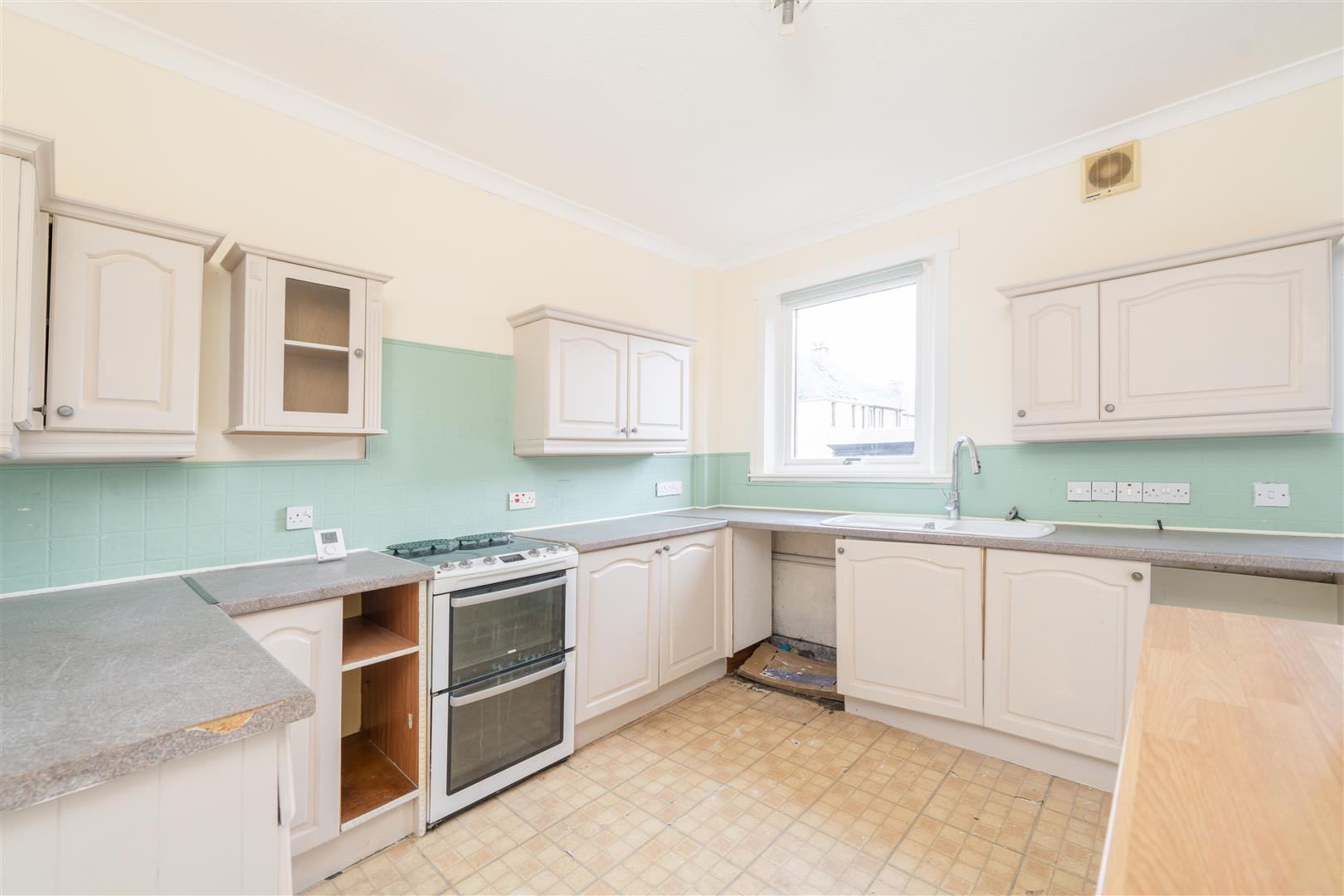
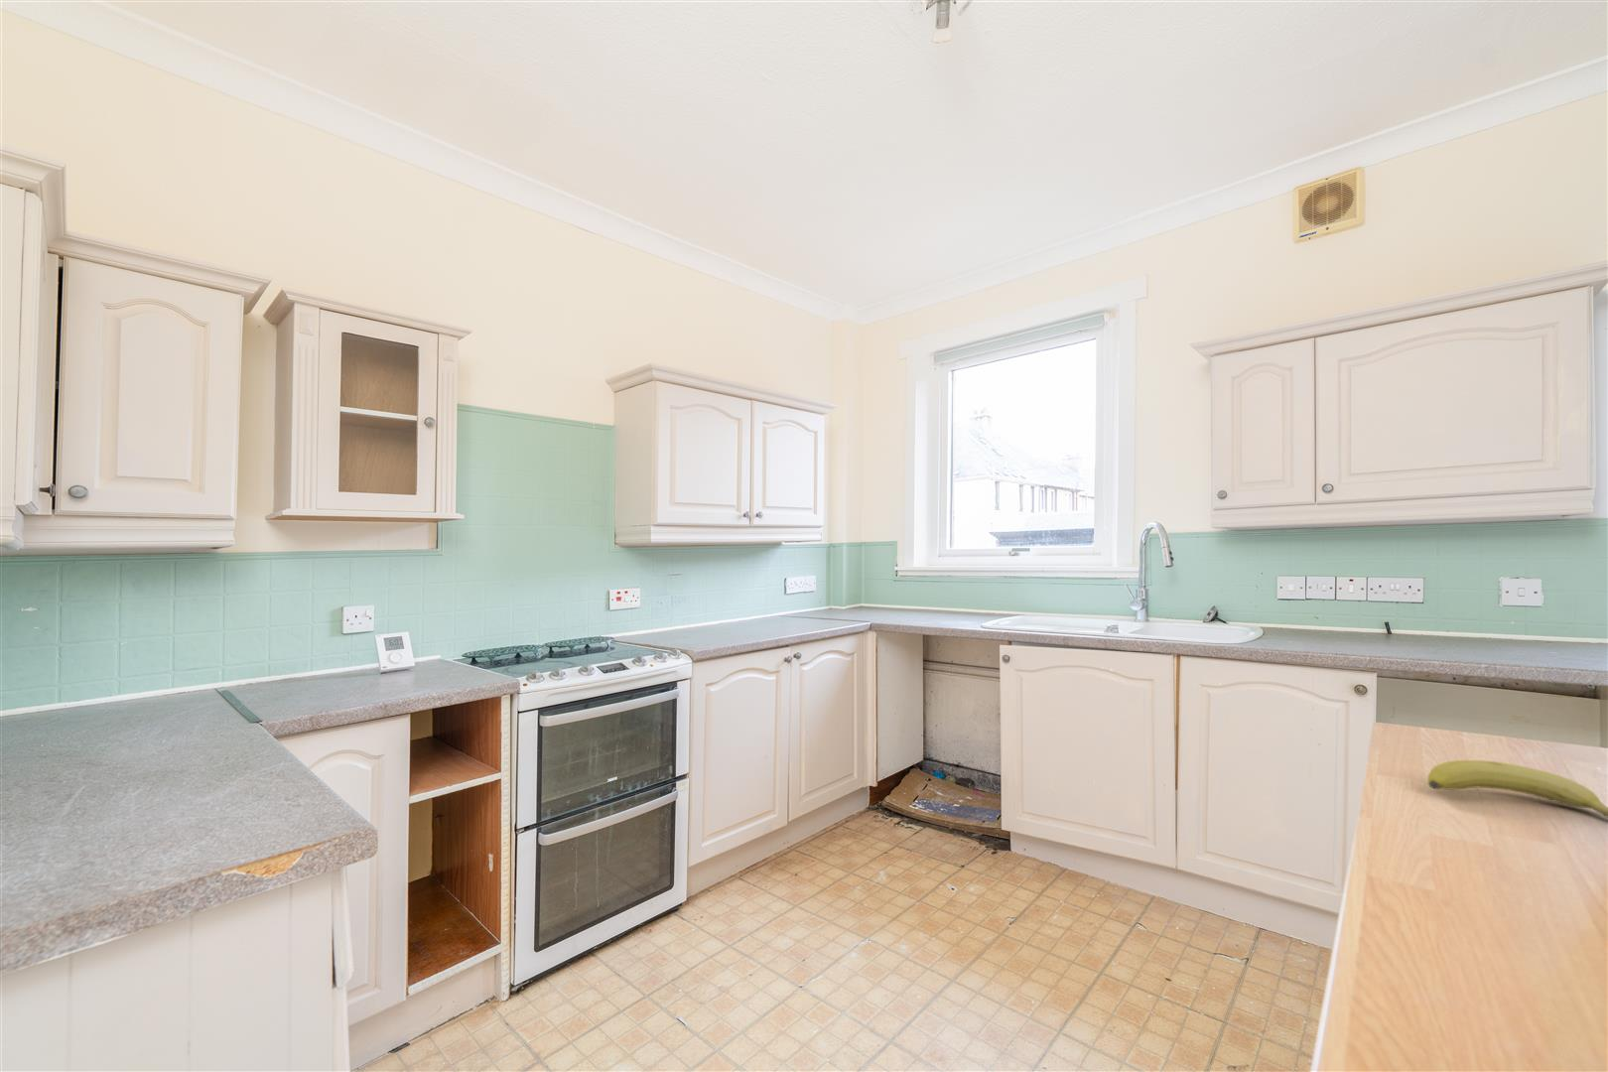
+ fruit (1518, 785)
